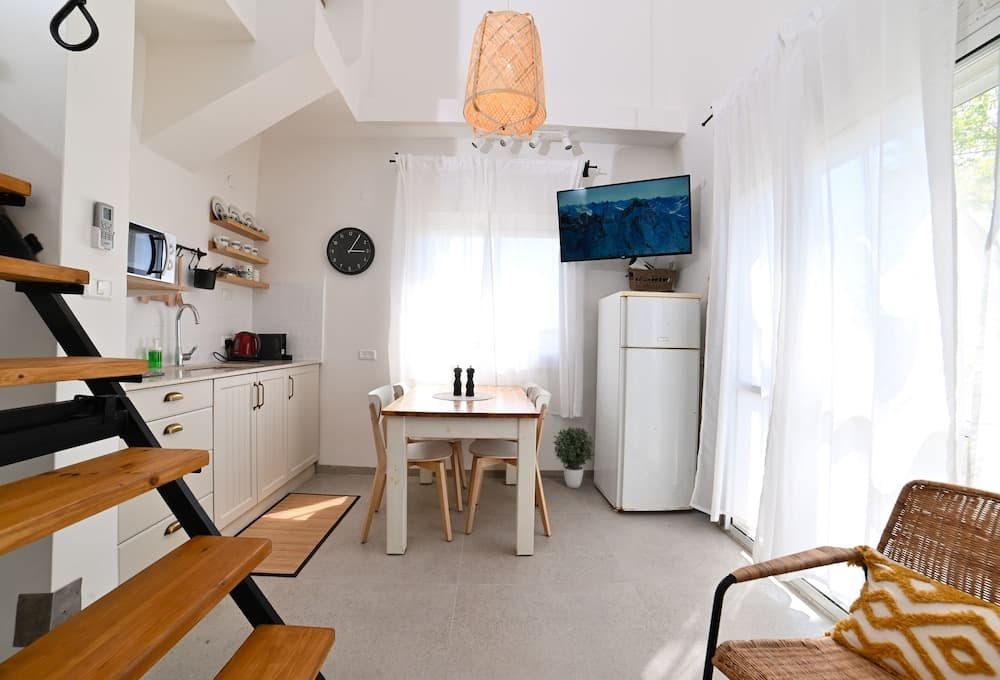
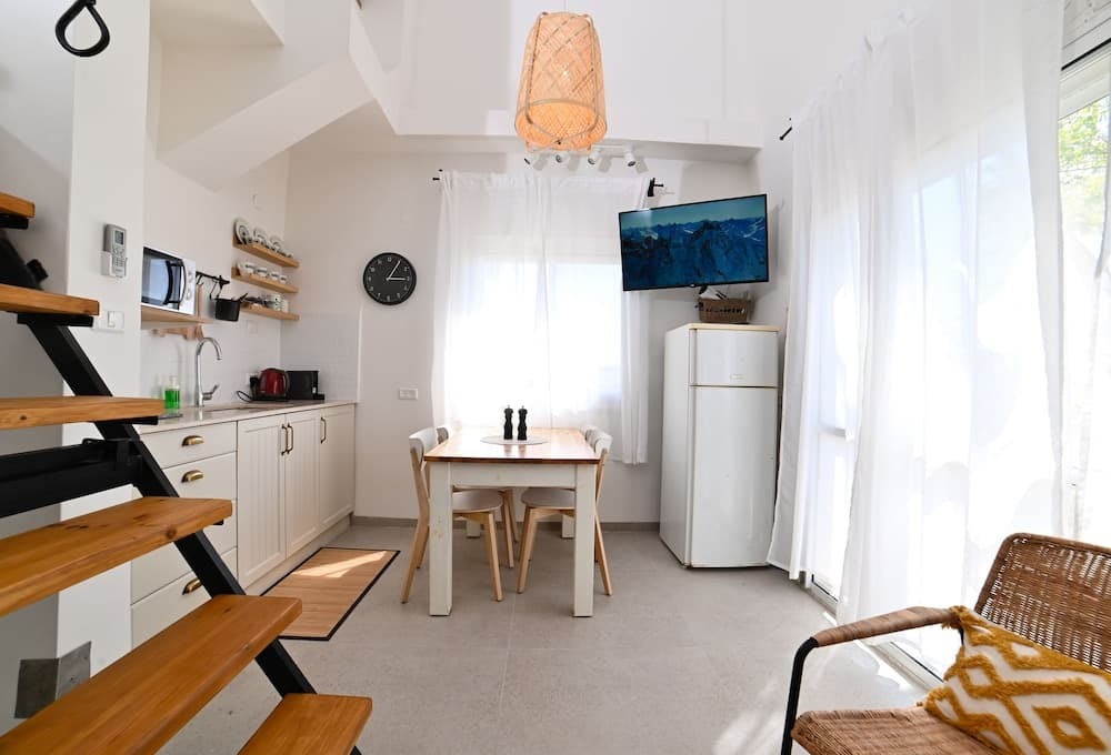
- potted plant (574, 456)
